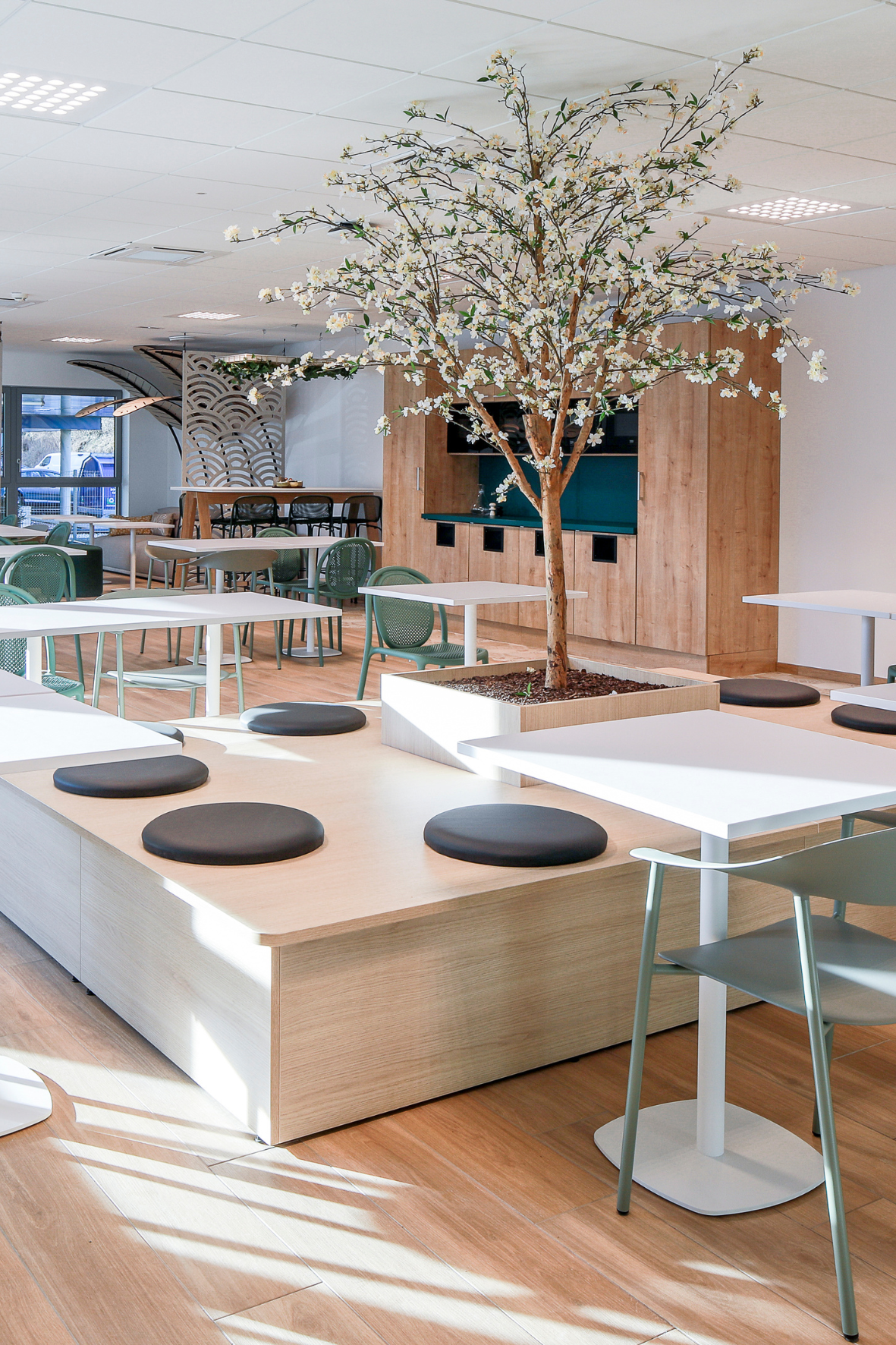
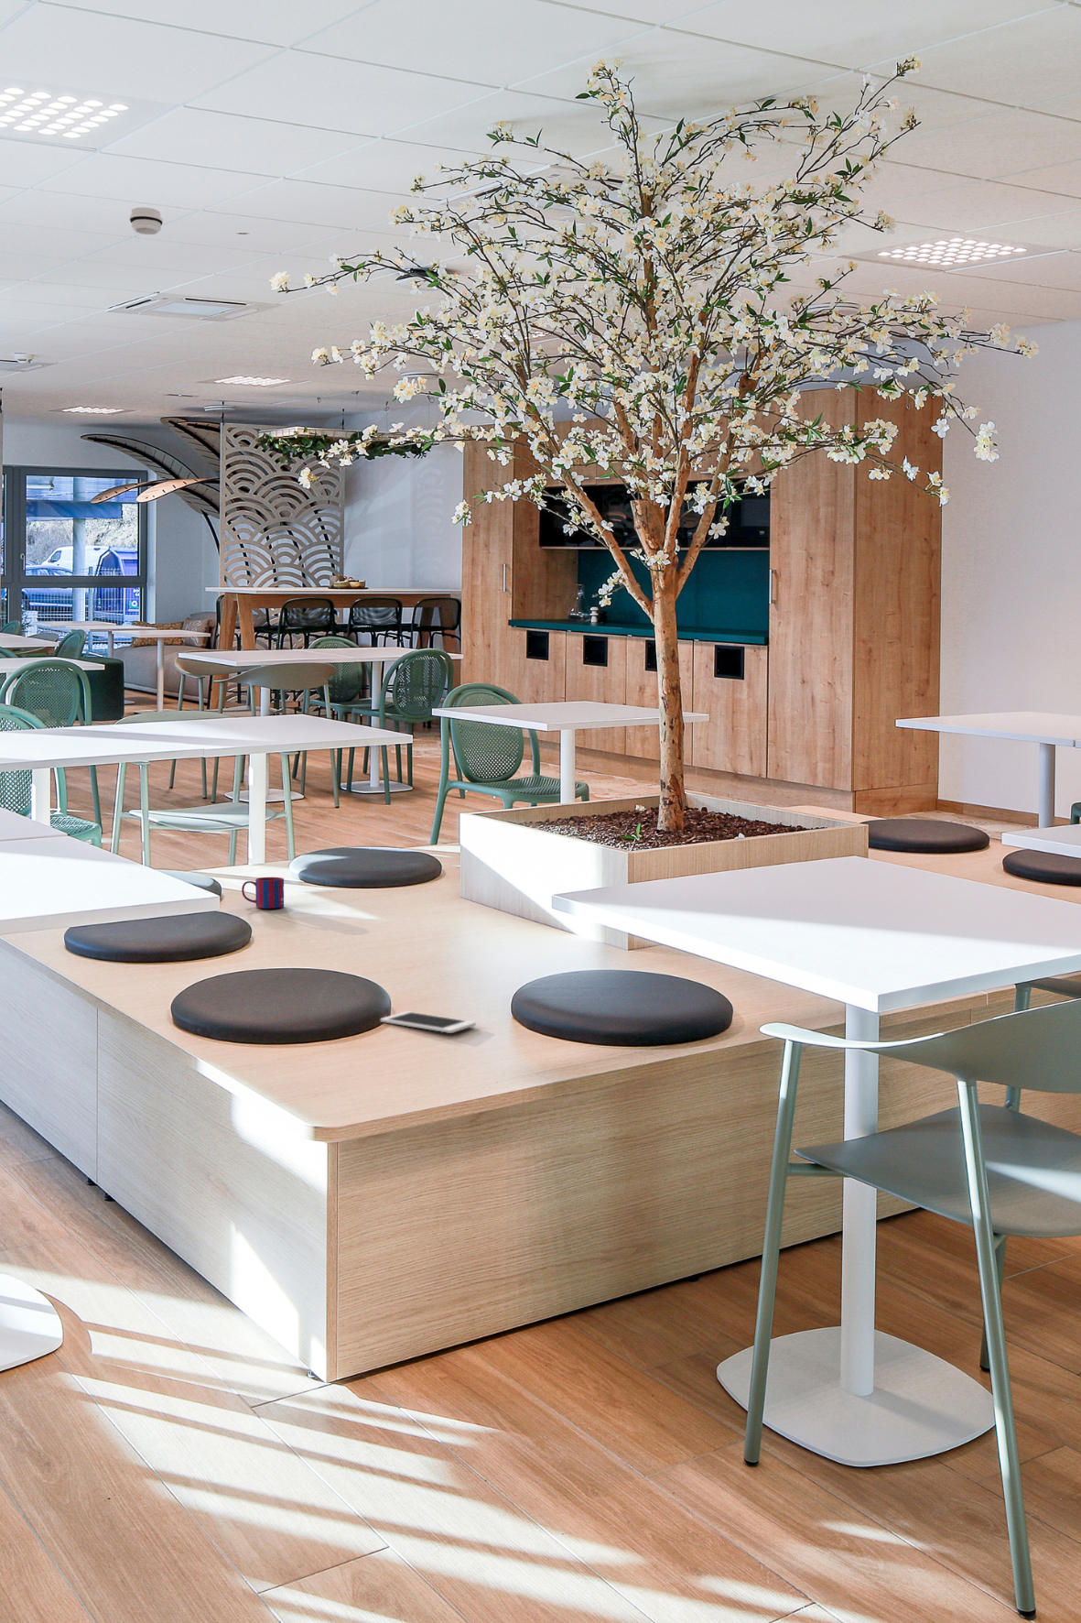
+ smoke detector (146, 221)
+ mug (263, 892)
+ cell phone (427, 1021)
